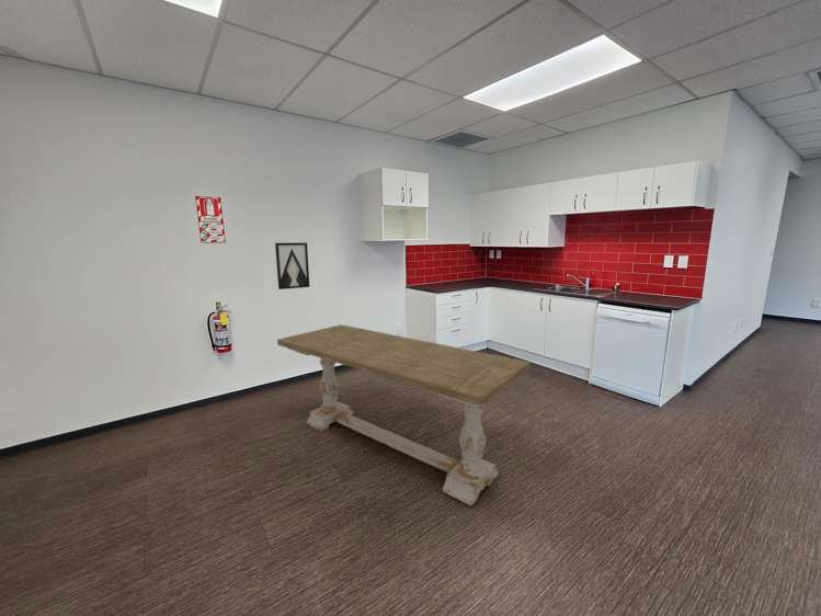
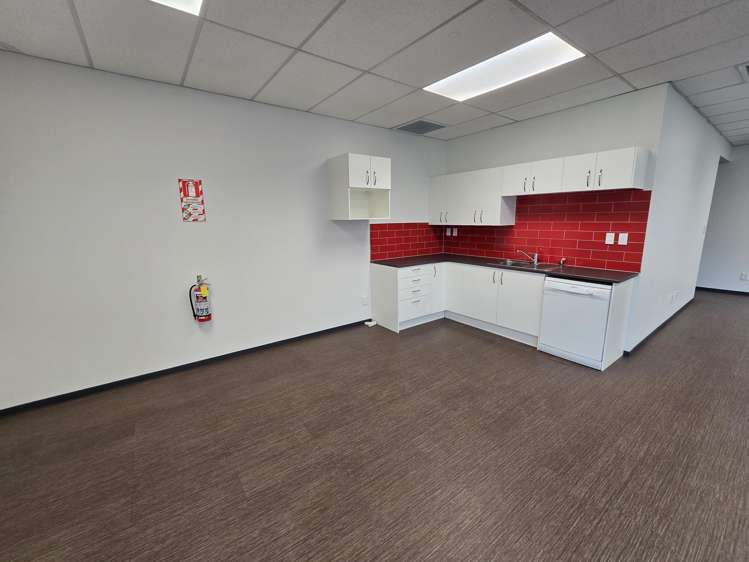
- dining table (397, 380)
- wall art (293, 265)
